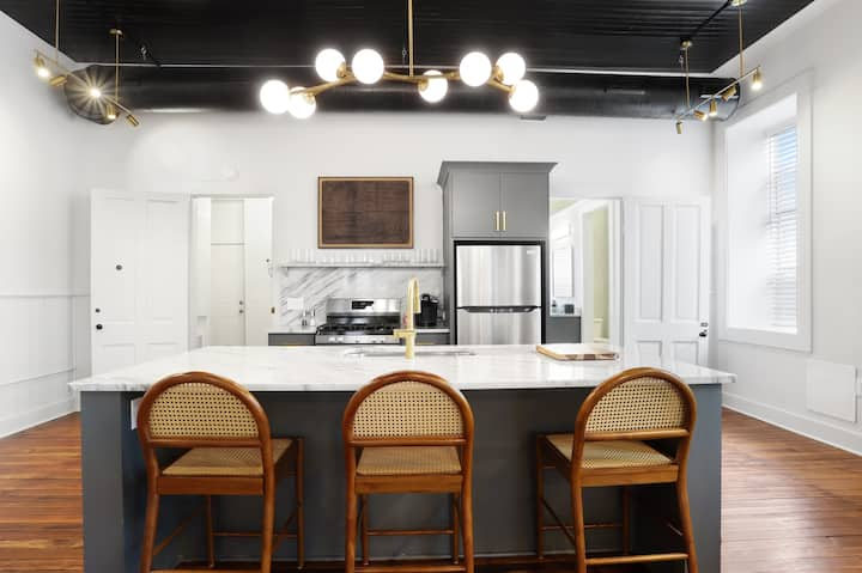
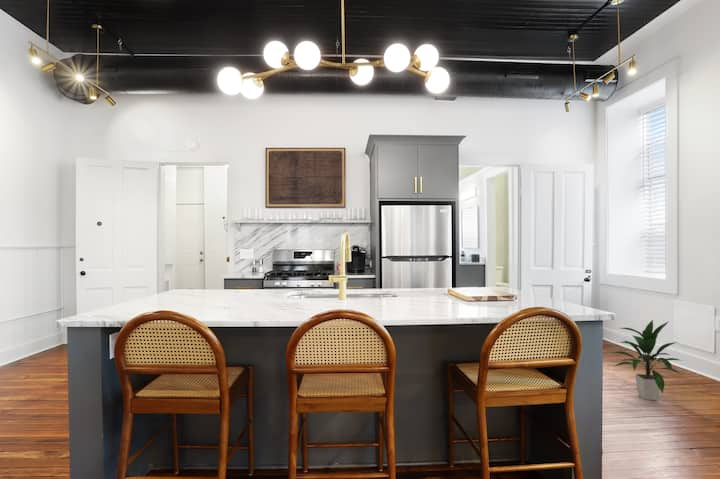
+ indoor plant (647, 359)
